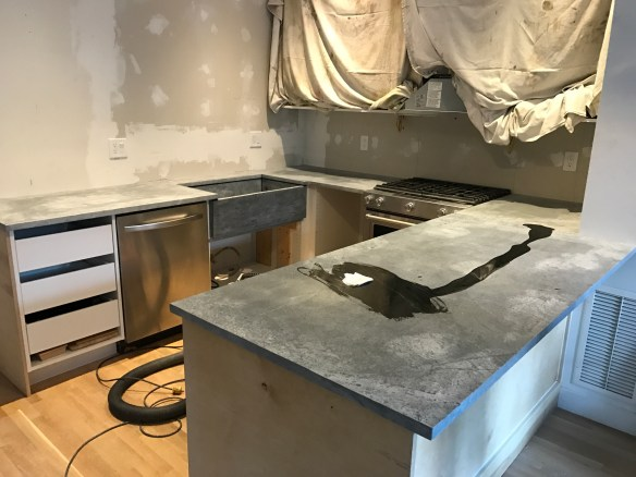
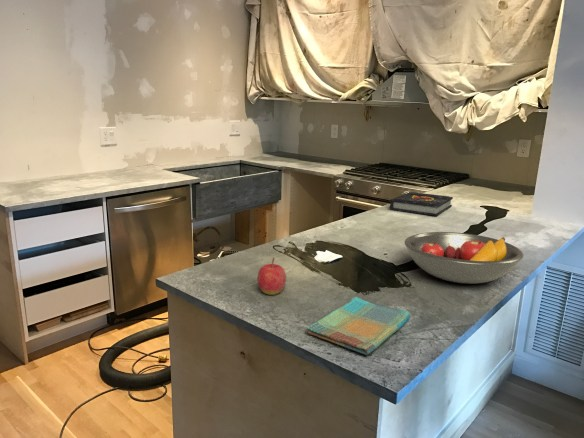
+ fruit bowl (460, 256)
+ apple (271, 275)
+ book (422, 202)
+ dish towel (360, 321)
